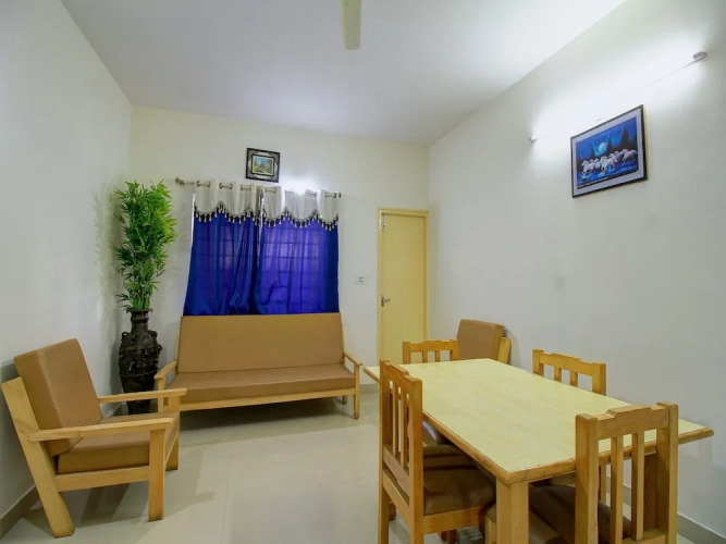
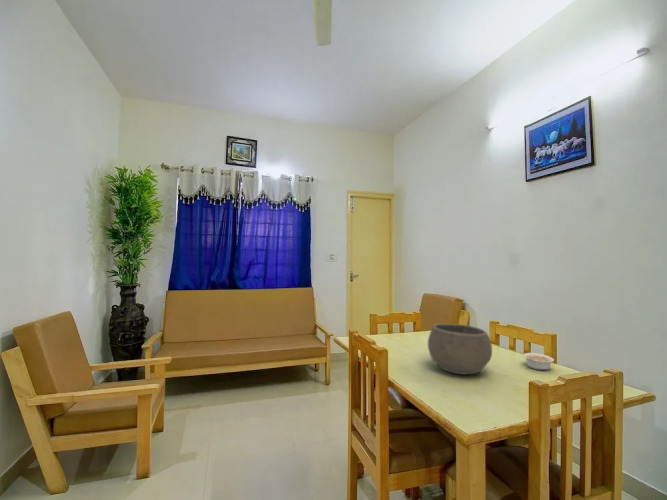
+ legume (538, 361)
+ bowl (458, 348)
